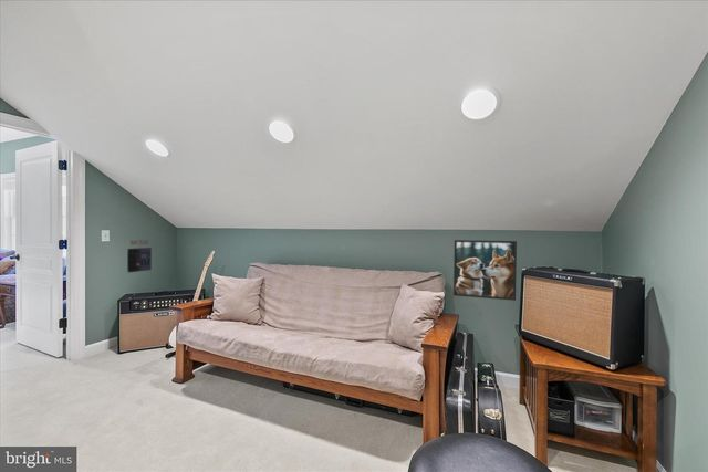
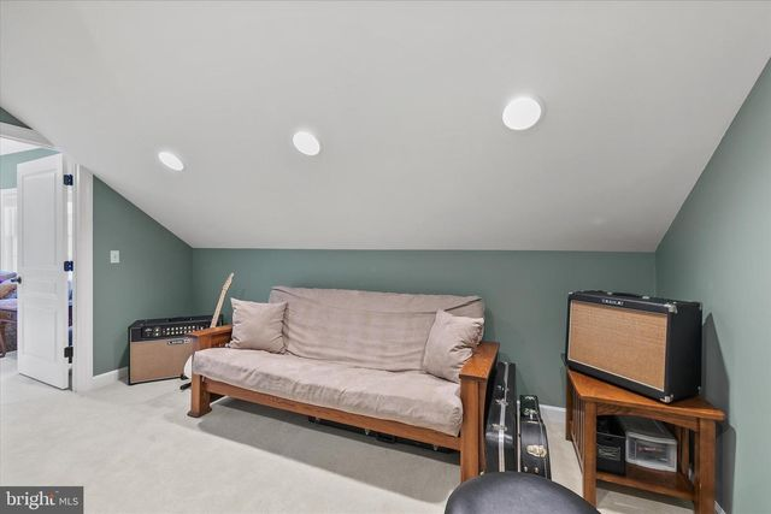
- album cover (139, 255)
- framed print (483, 269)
